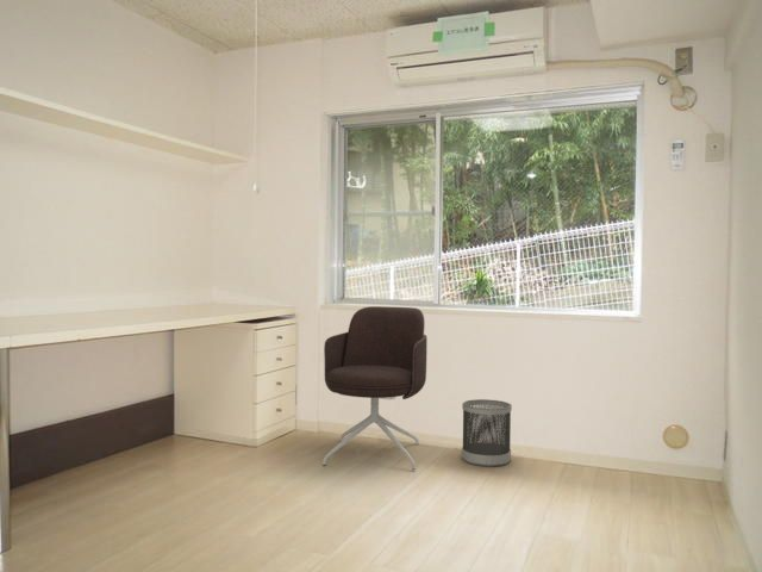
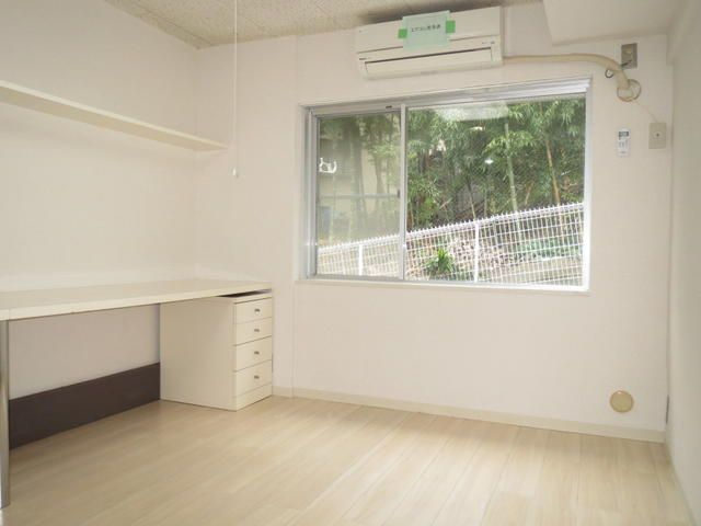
- office chair (375, 381)
- wastebasket (486, 431)
